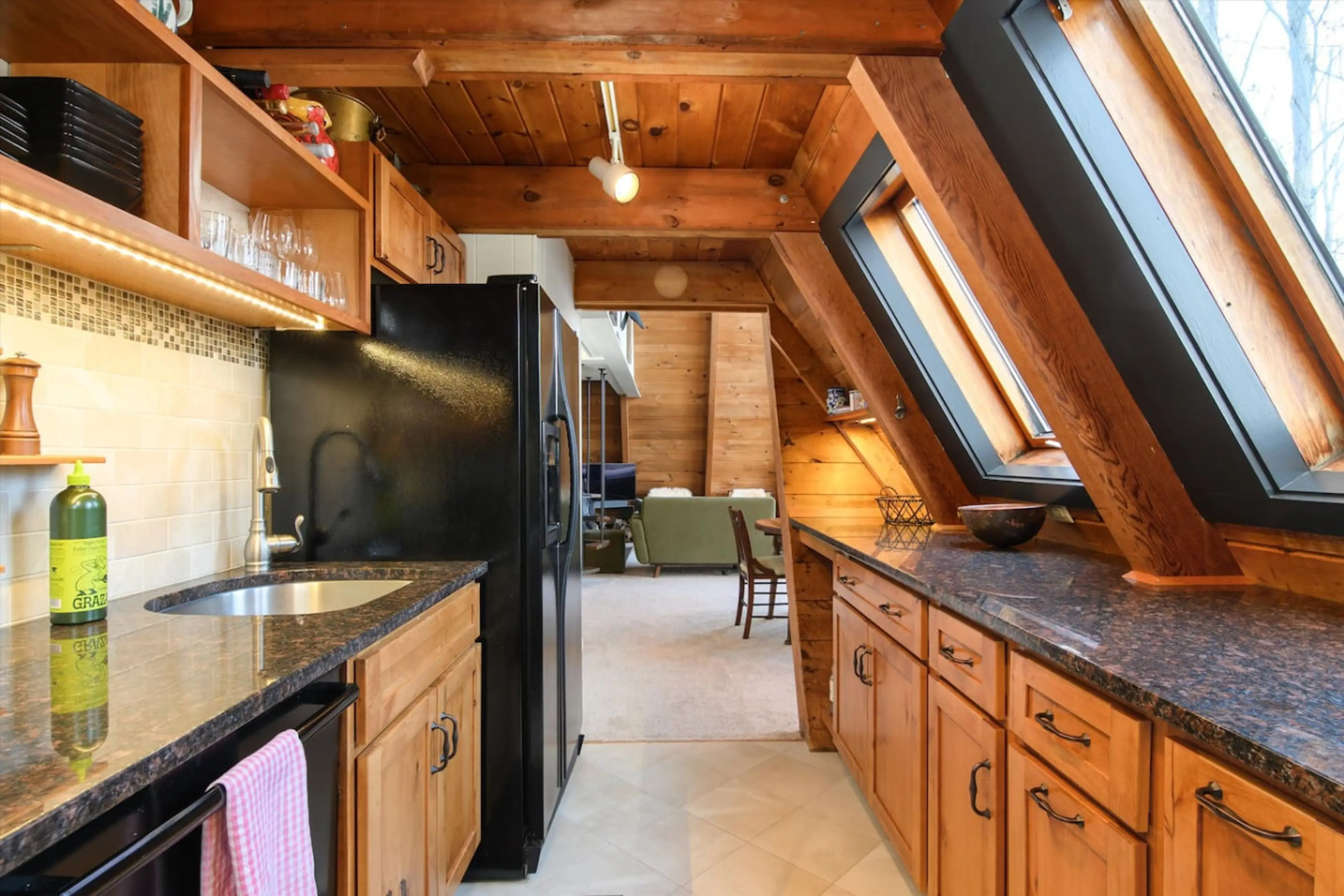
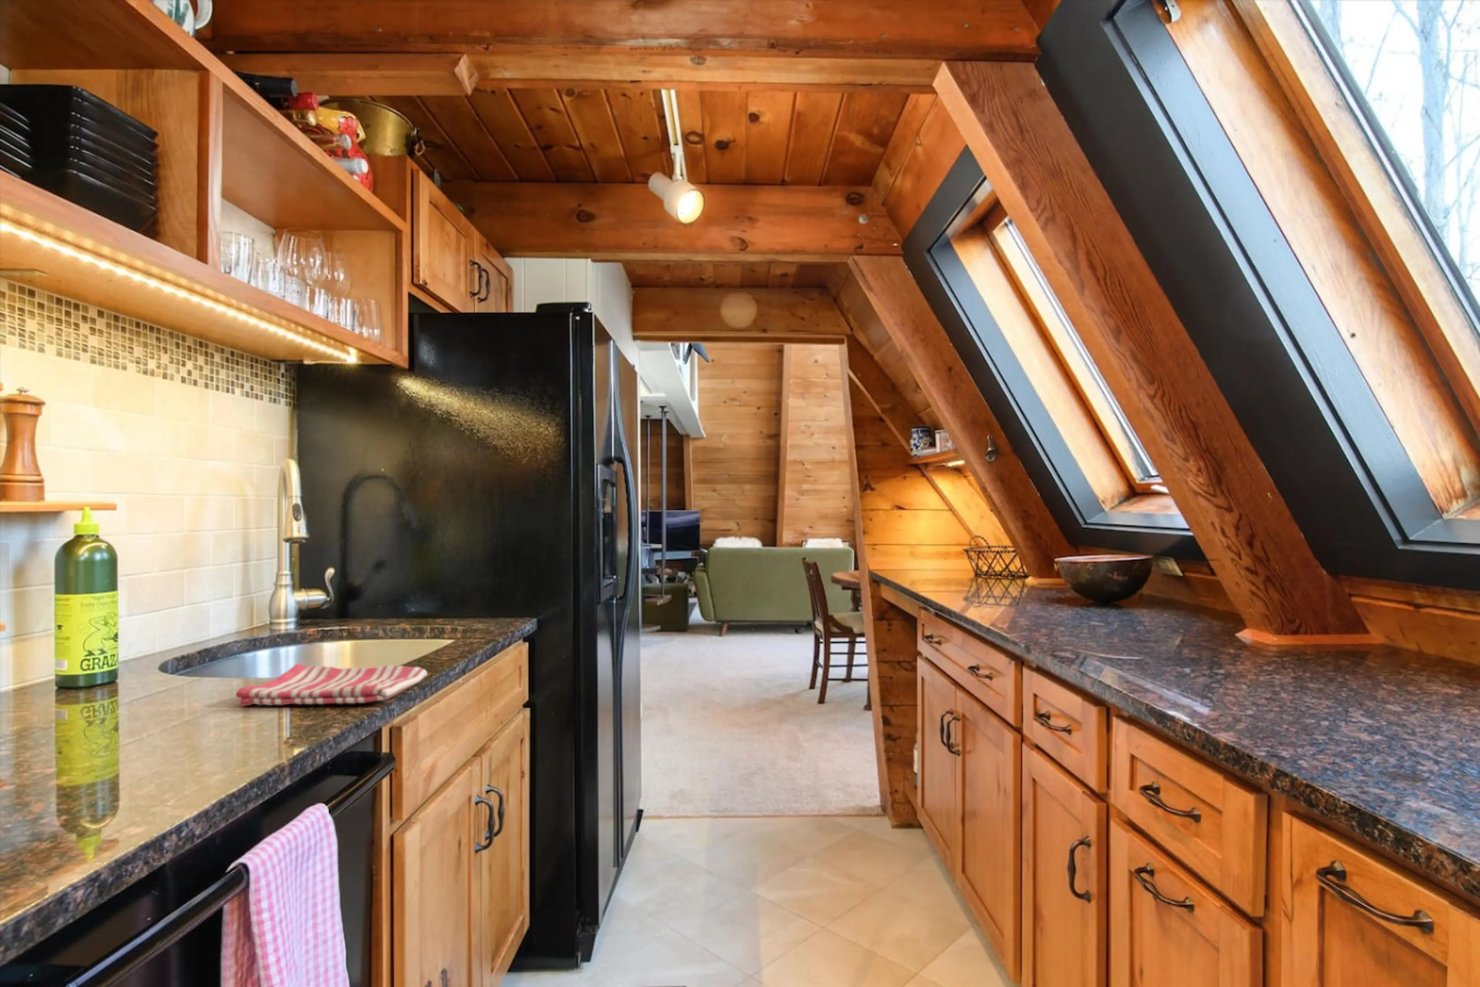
+ dish towel (338, 682)
